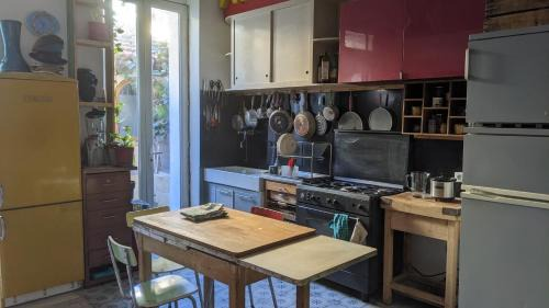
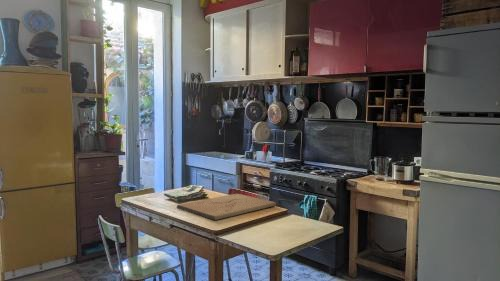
+ cutting board (227, 204)
